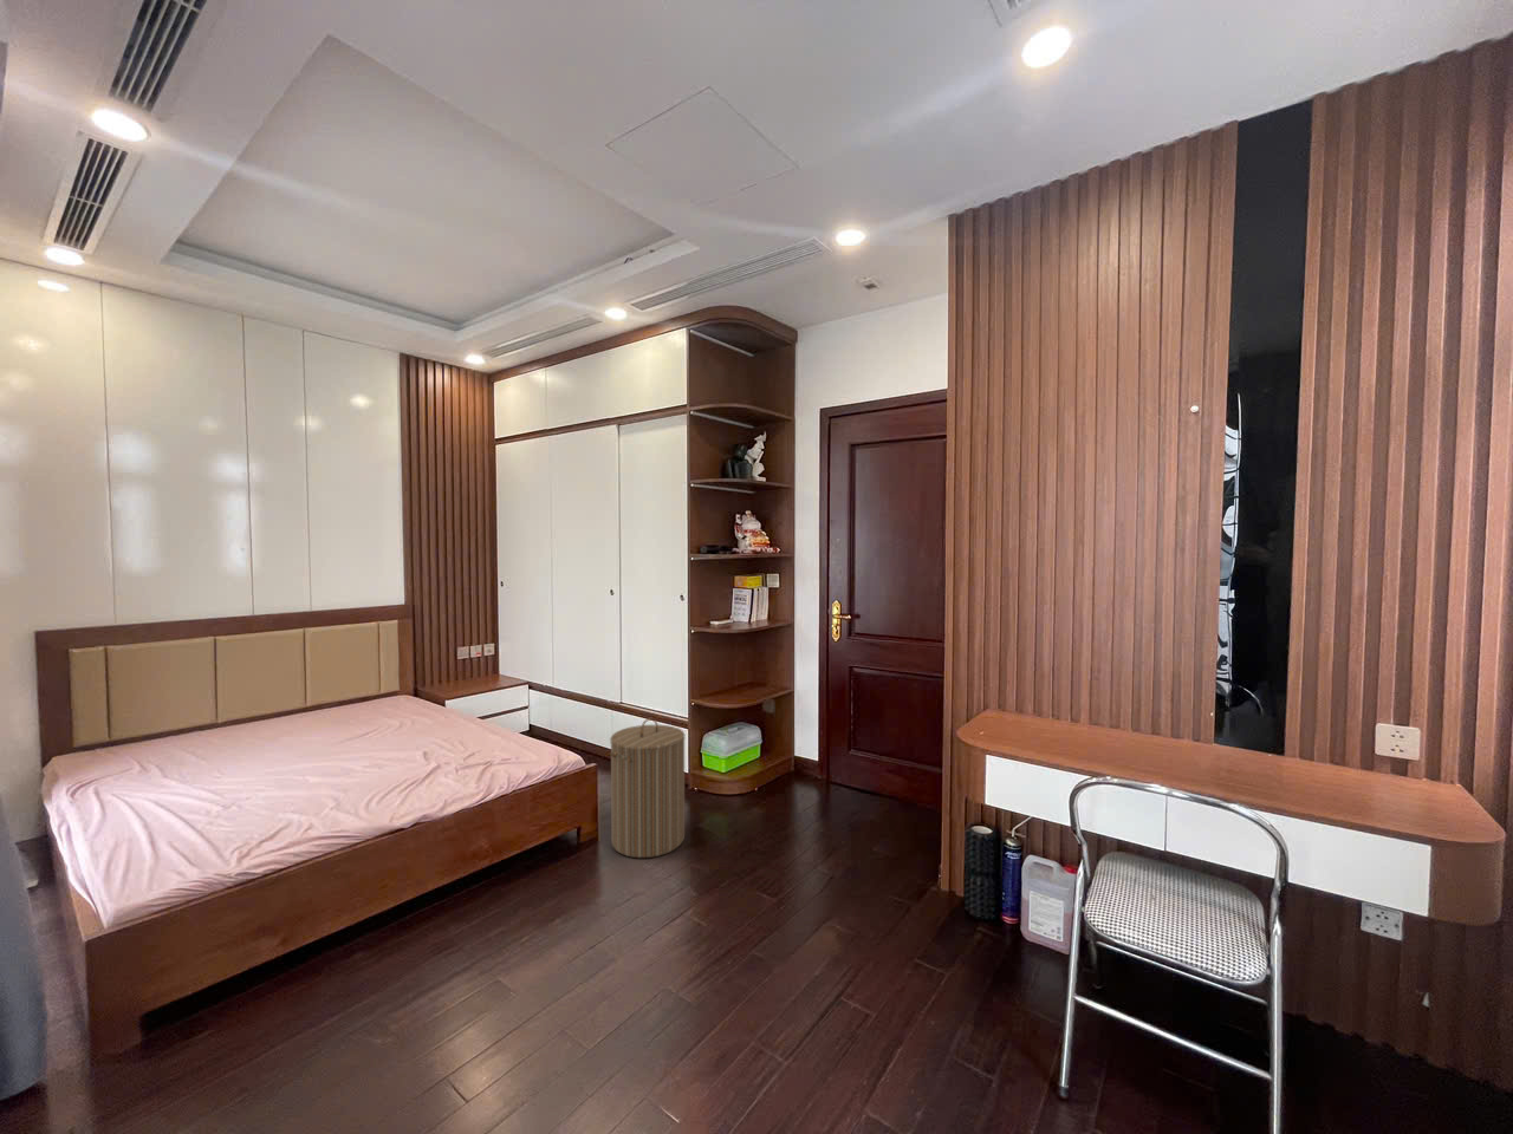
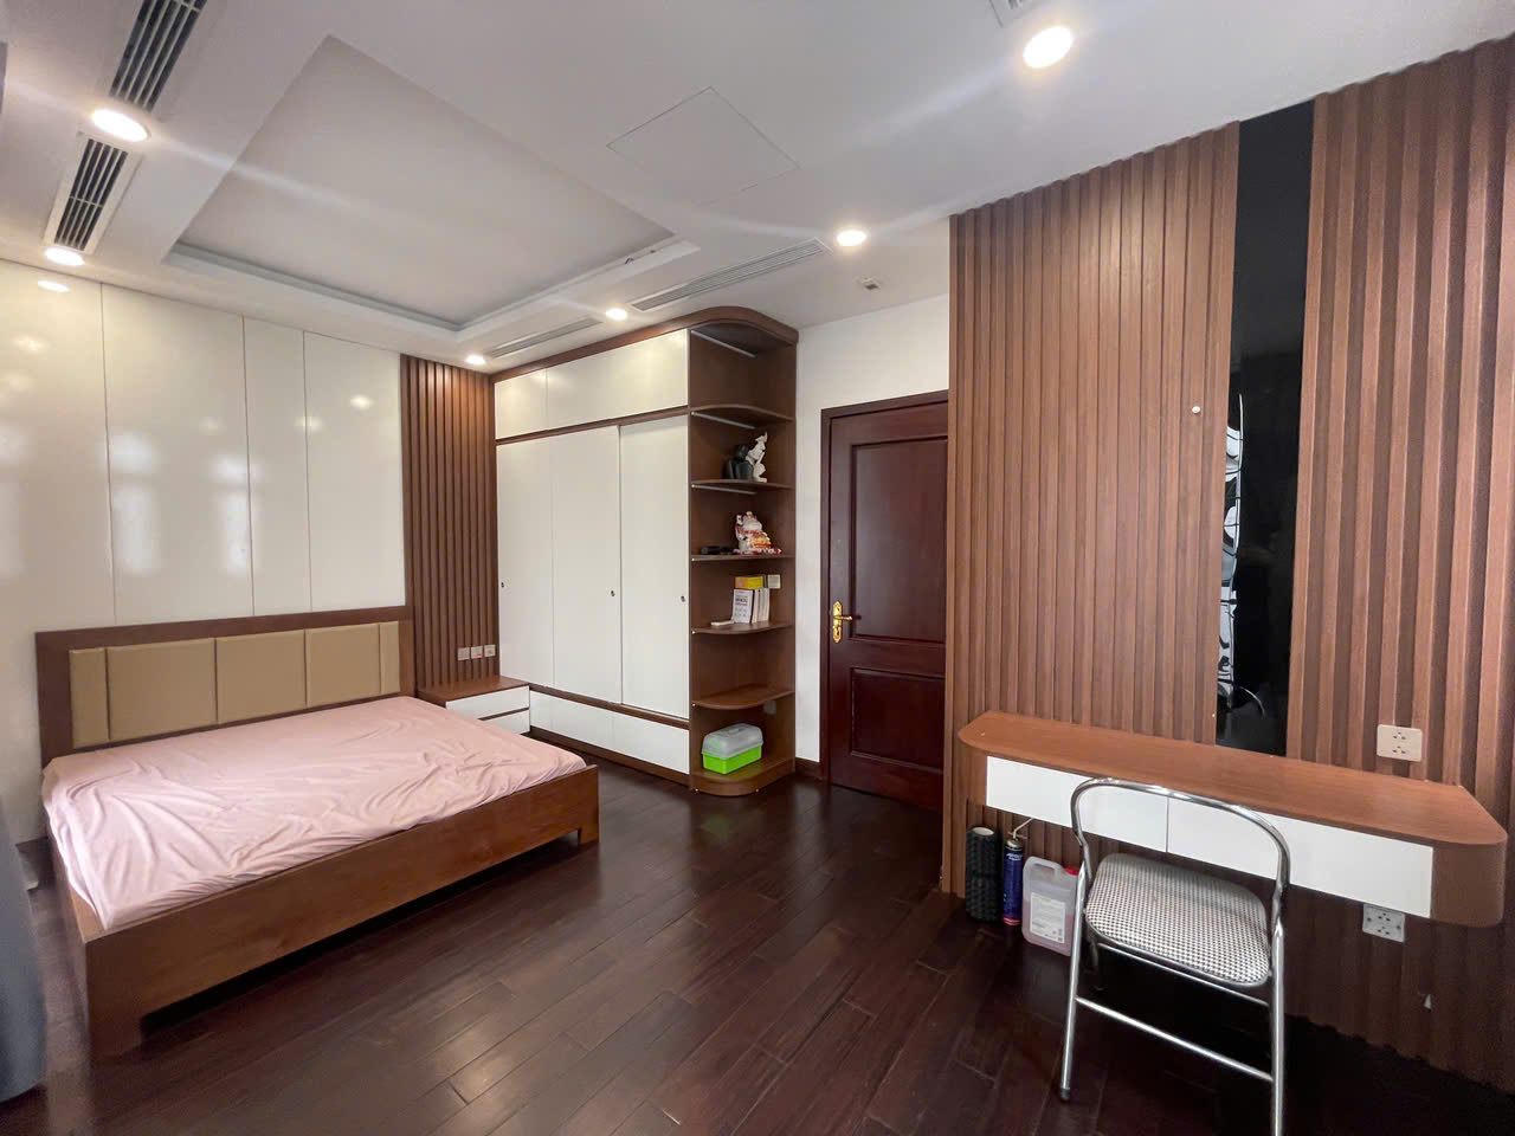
- laundry hamper (648, 779)
